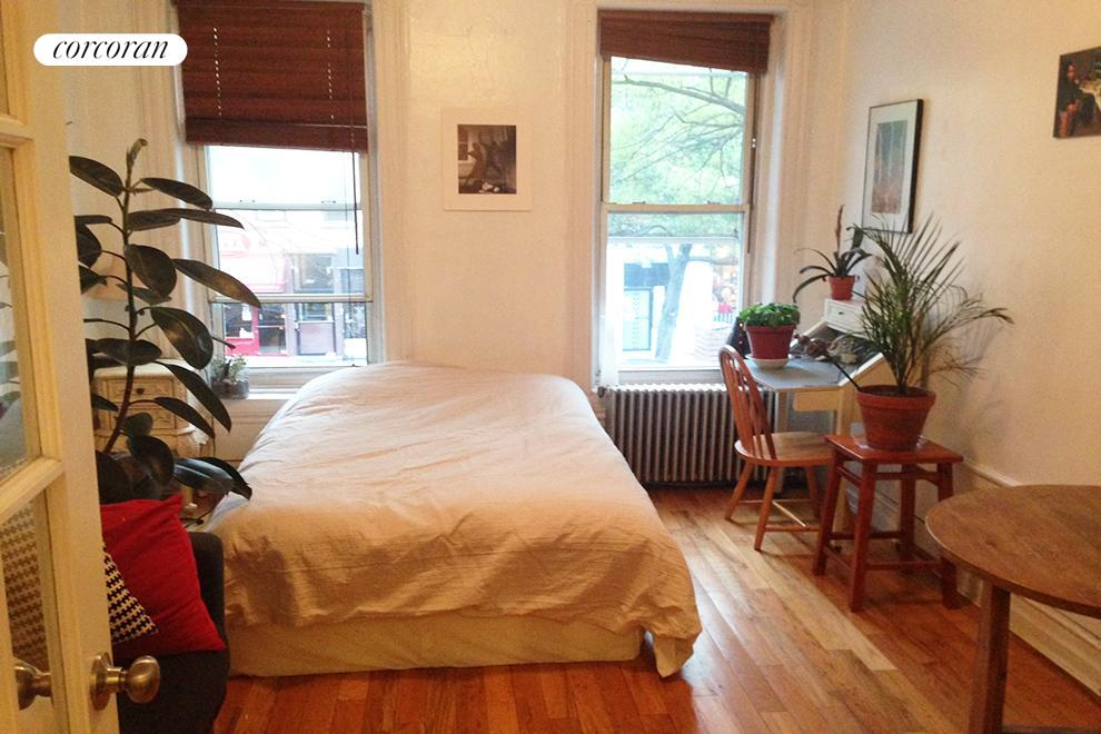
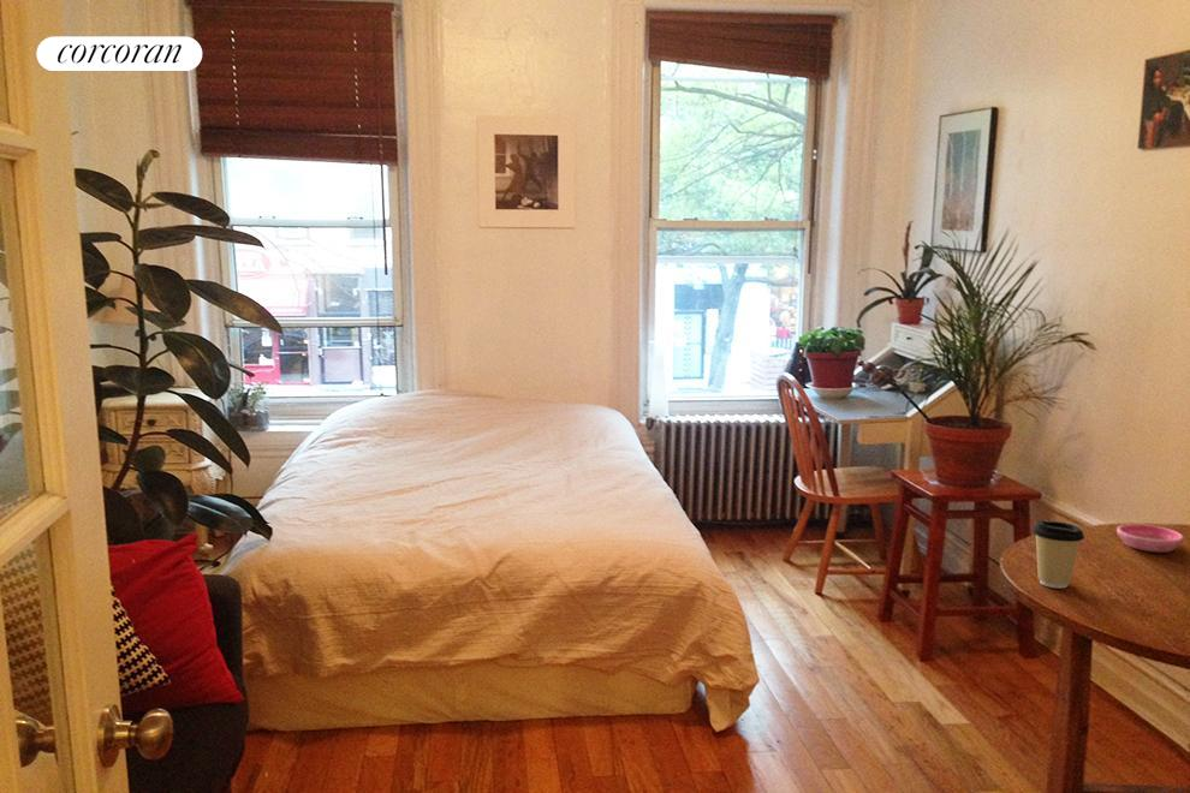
+ saucer (1149, 538)
+ coffee cup (1055, 554)
